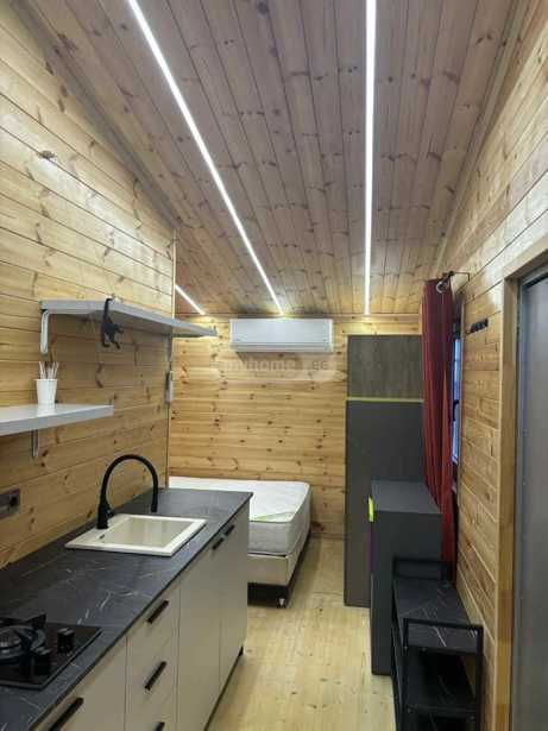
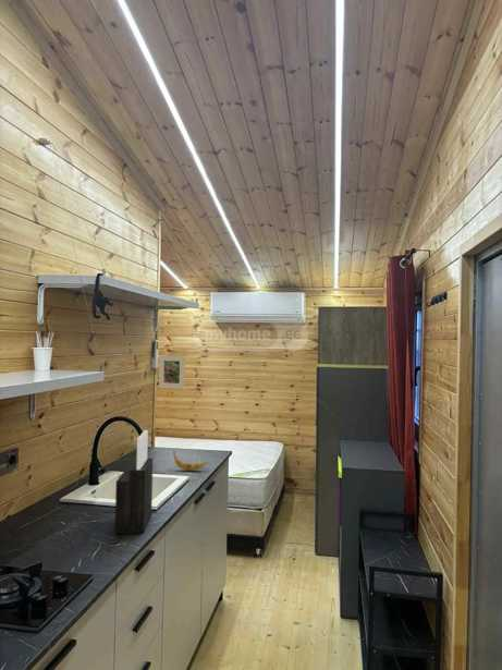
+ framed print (171, 371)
+ banana (187, 463)
+ knife block (132, 478)
